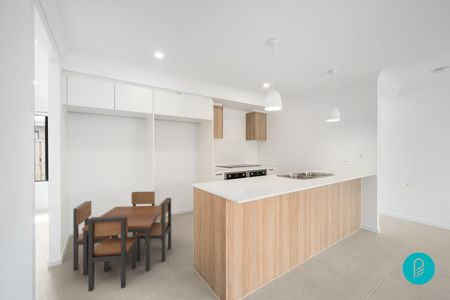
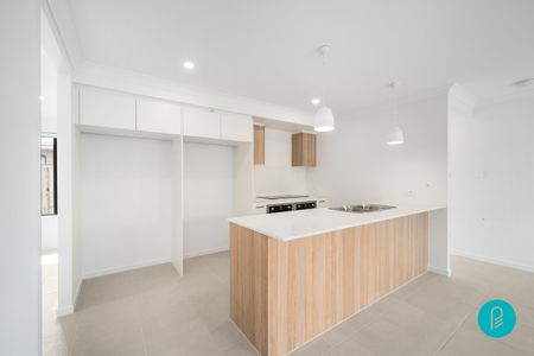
- dining table (126, 228)
